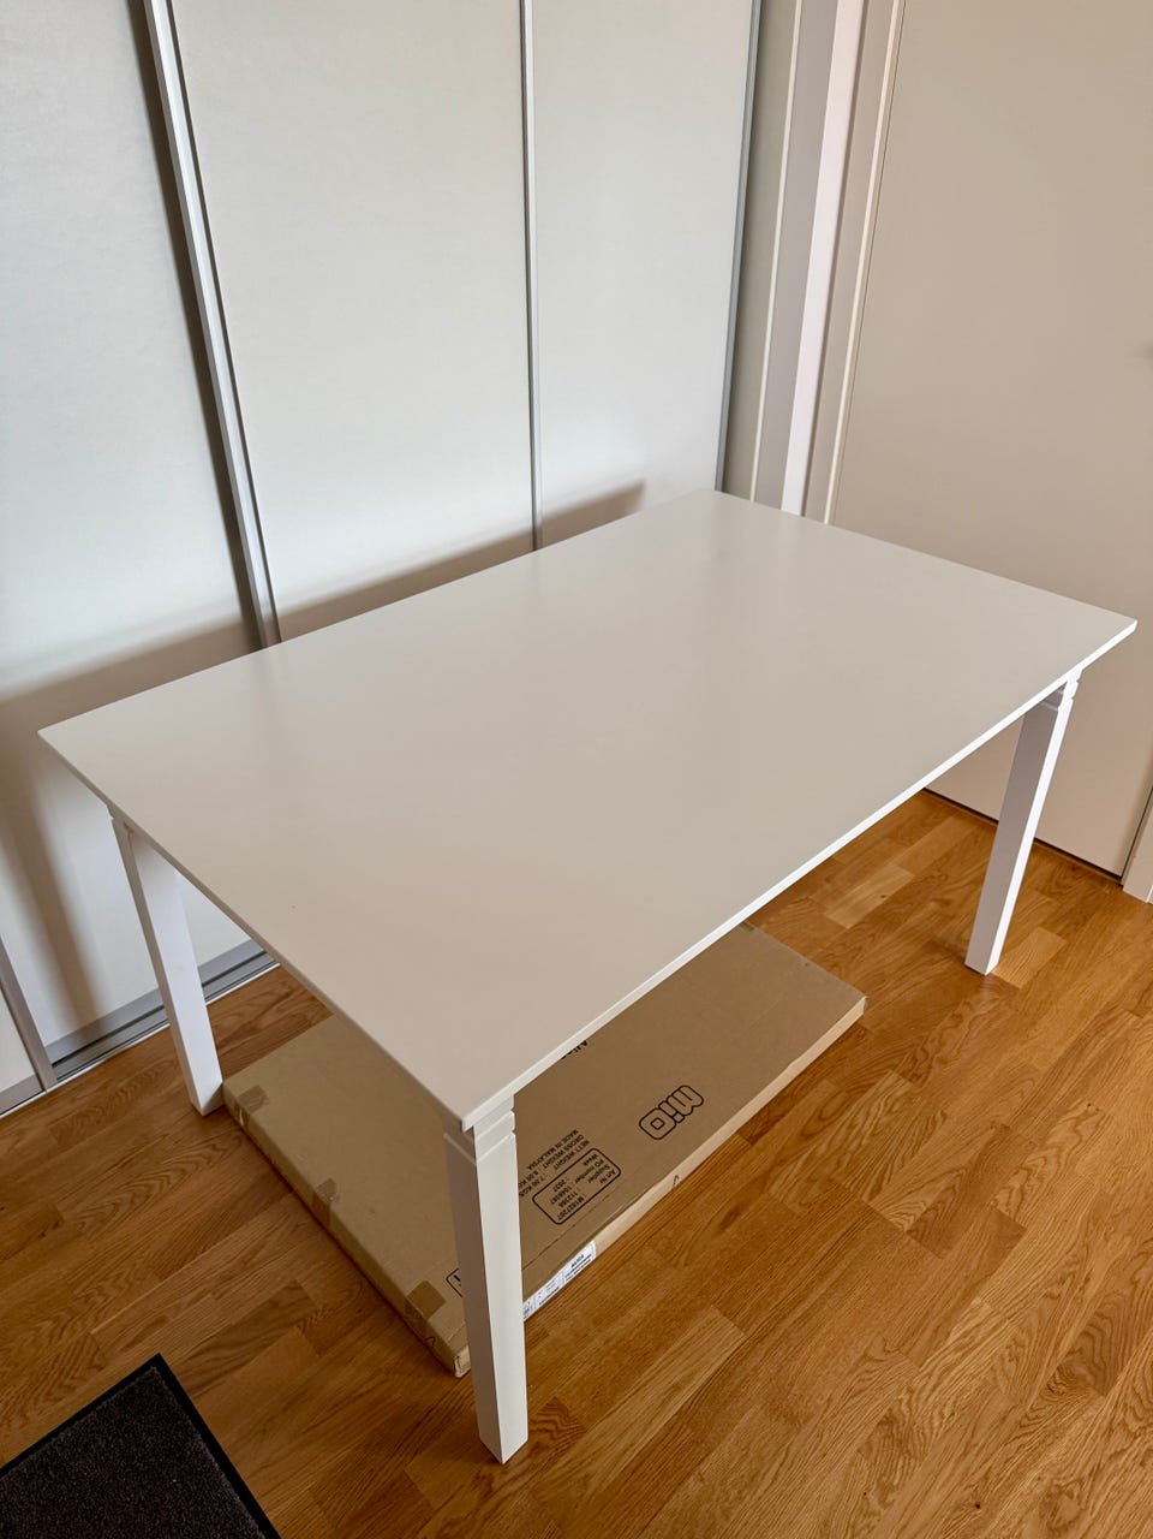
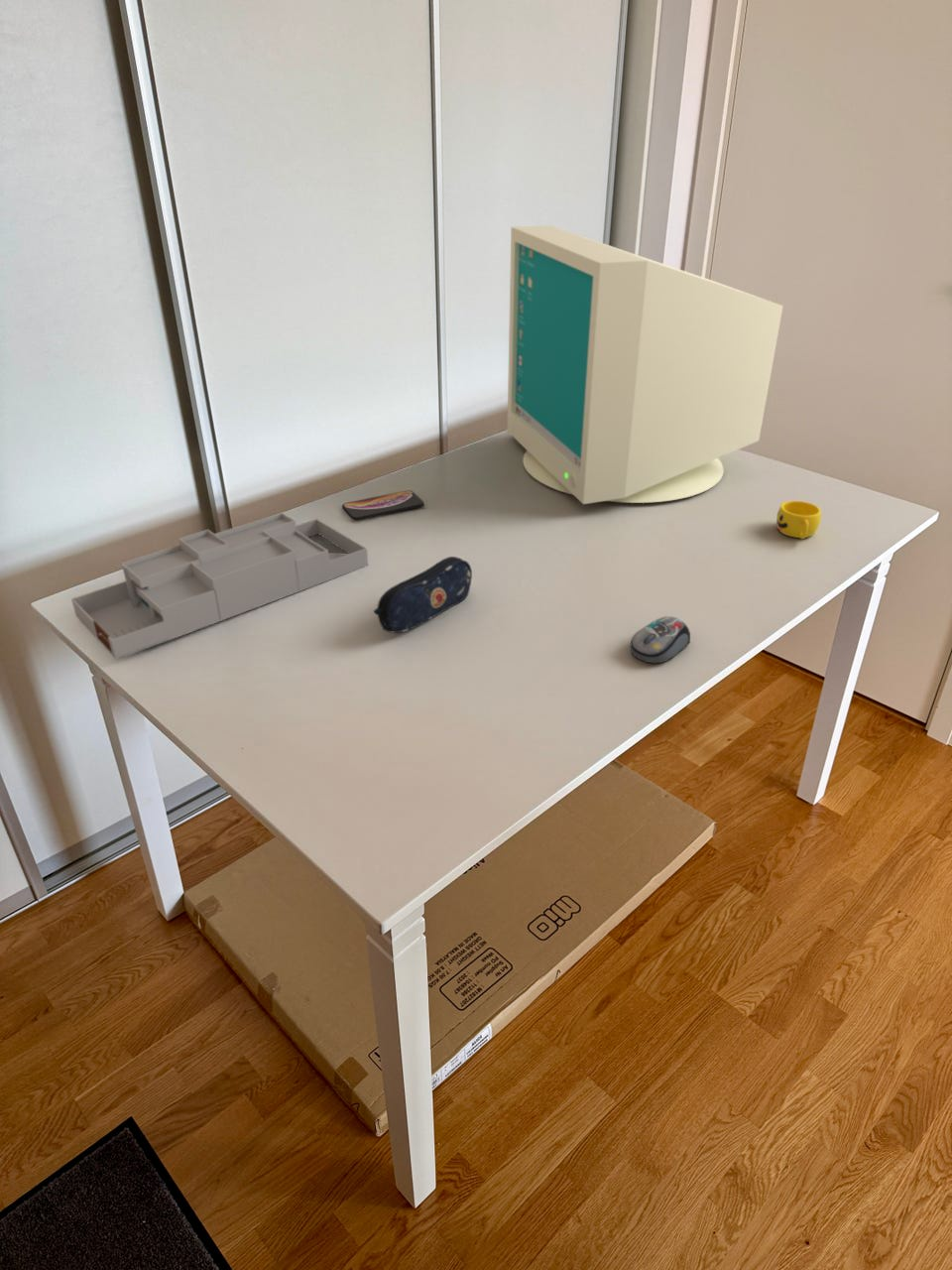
+ computer mouse (660, 636)
+ desk organizer (225, 567)
+ smartphone (383, 504)
+ pencil case (426, 594)
+ computer monitor (626, 358)
+ cup (799, 522)
